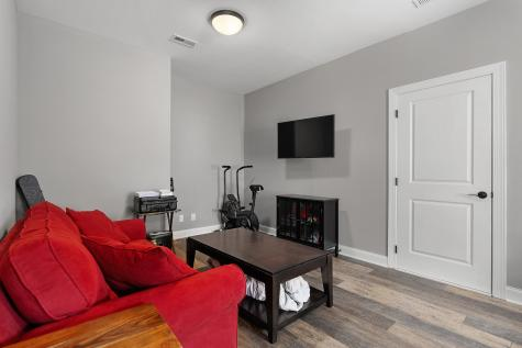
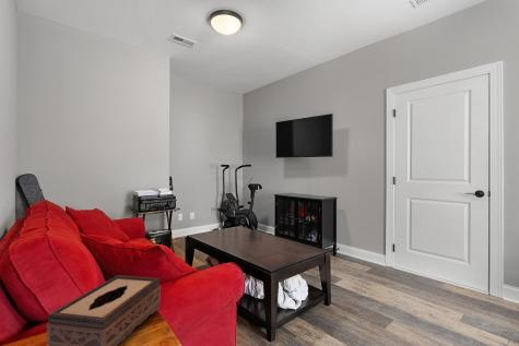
+ tissue box (111, 310)
